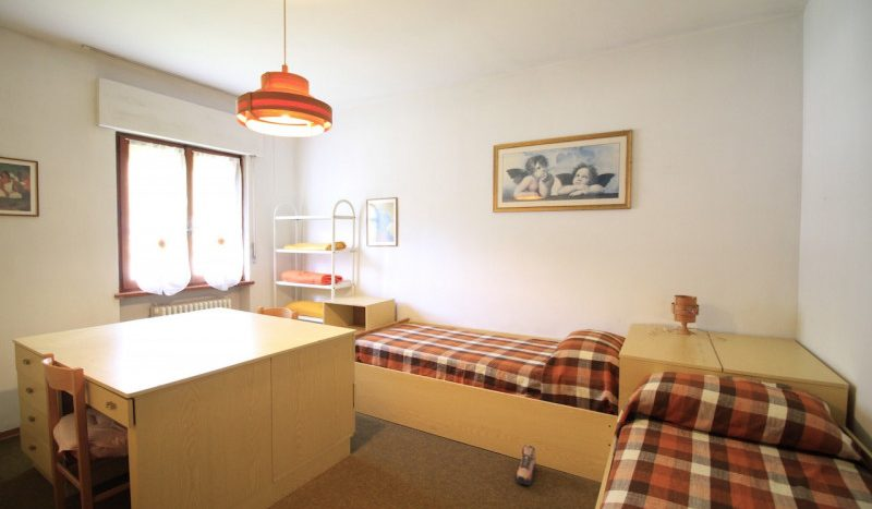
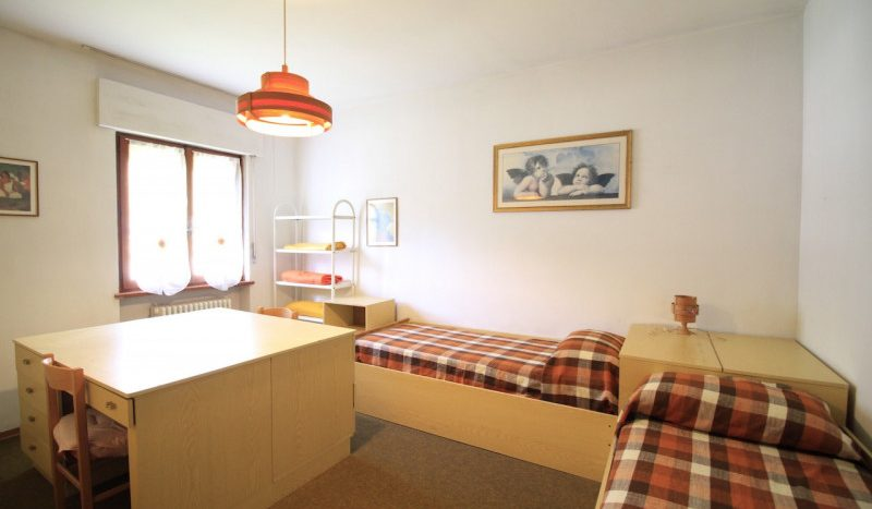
- shoe (526, 462)
